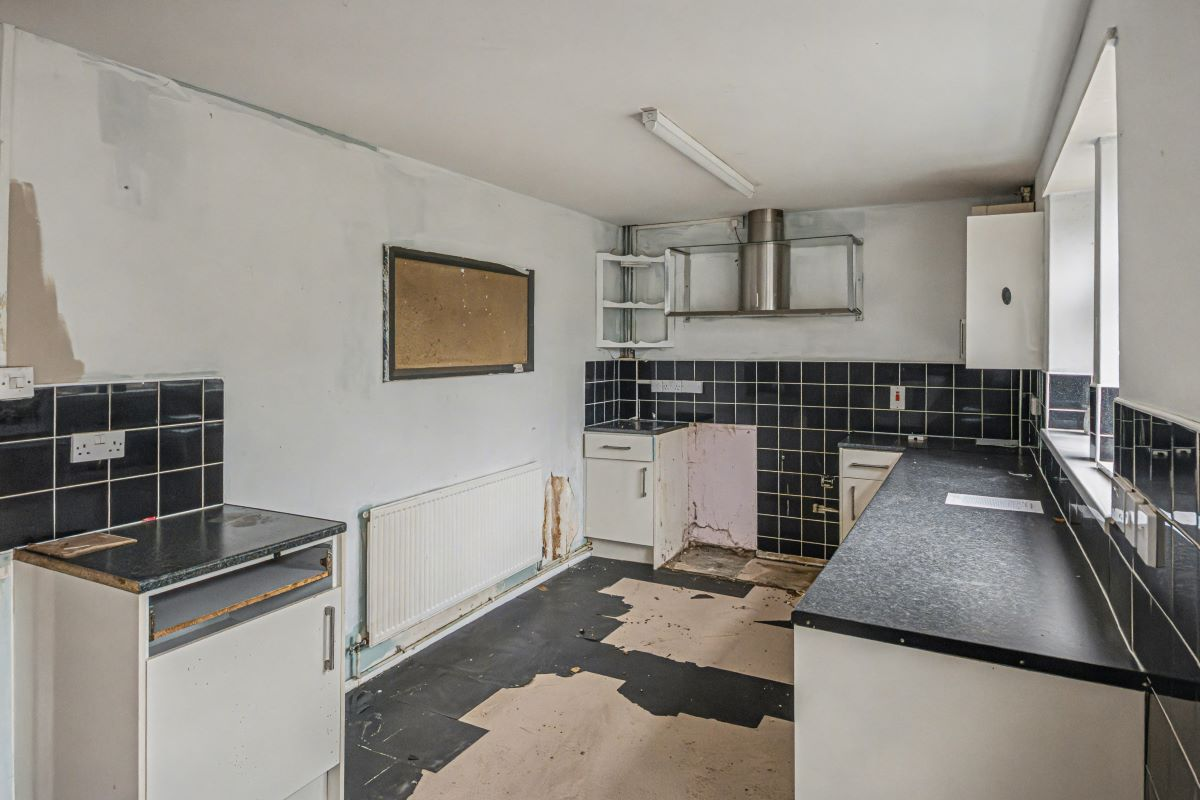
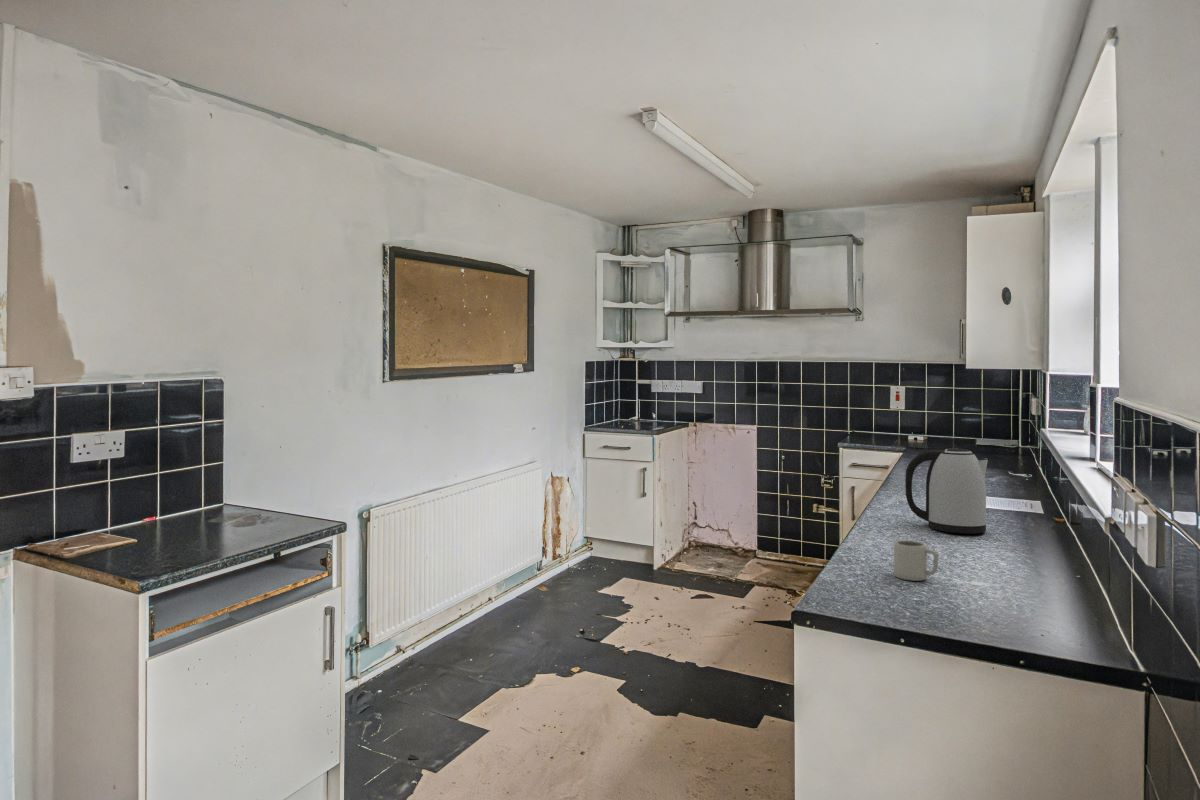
+ kettle (945, 487)
+ cup (915, 560)
